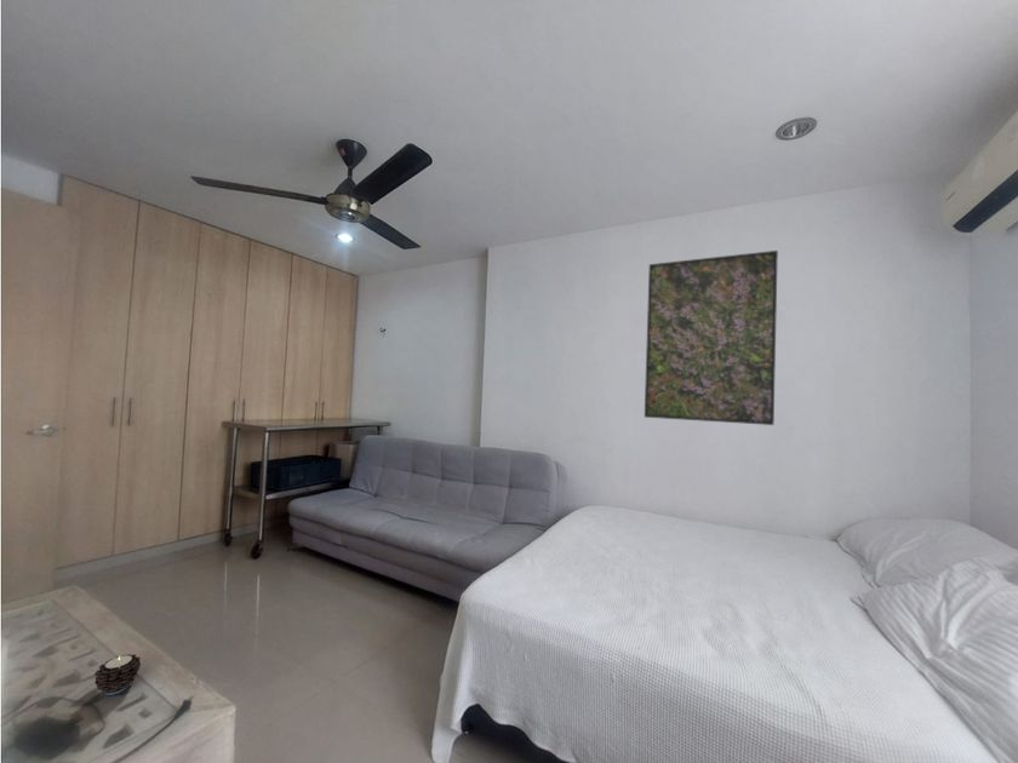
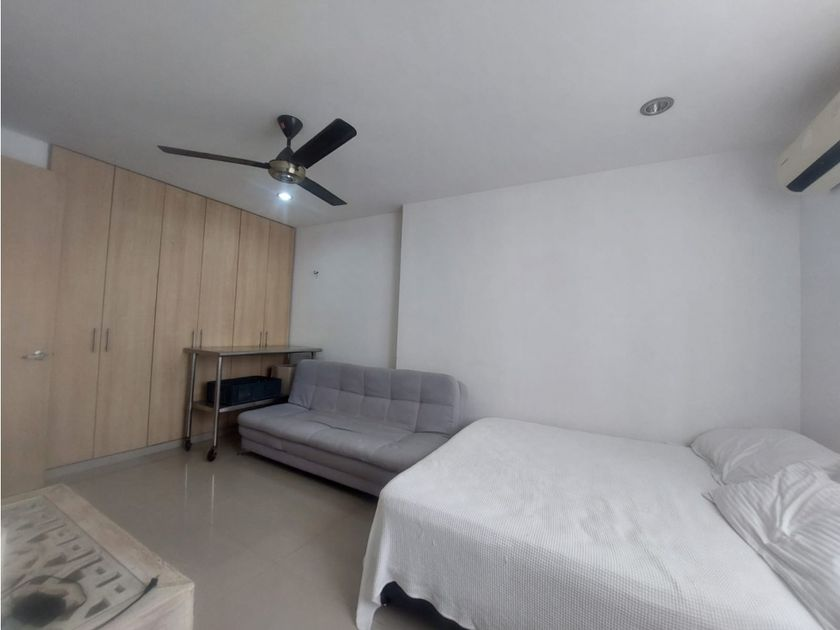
- candle (118, 671)
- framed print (707, 338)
